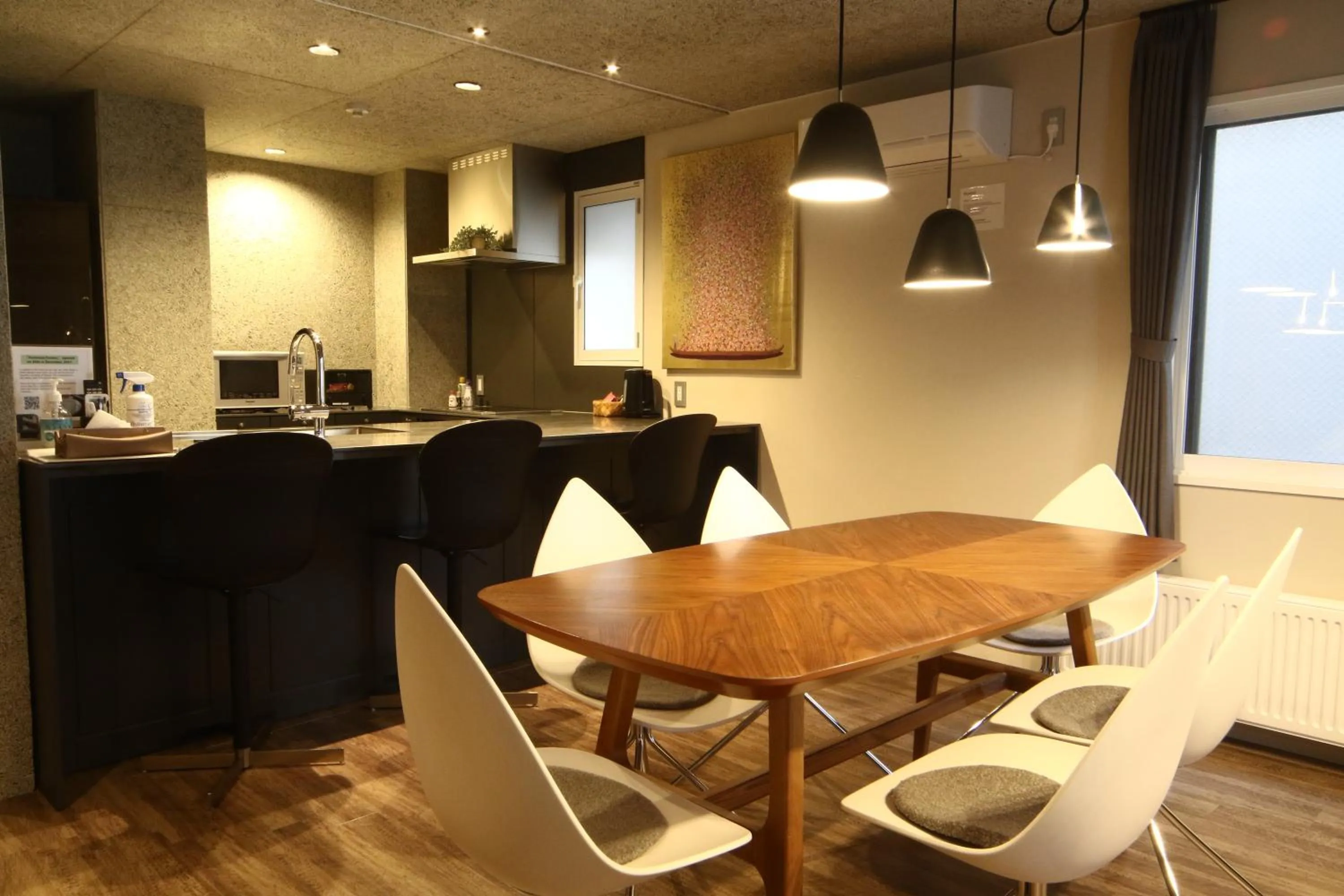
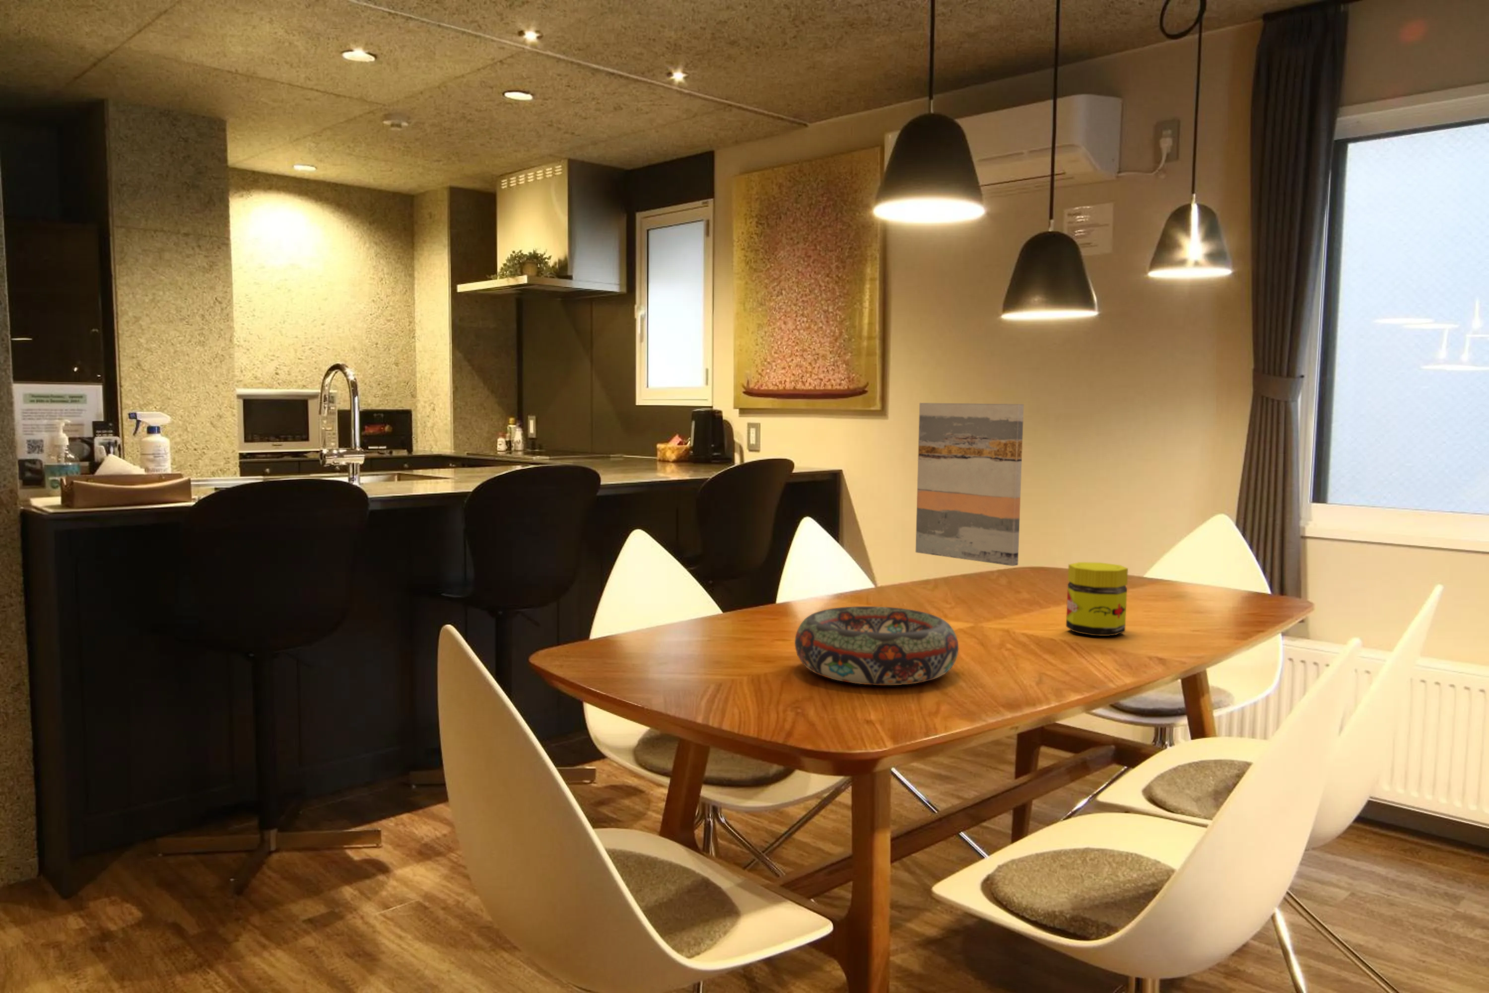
+ wall art (967, 481)
+ jar (1097, 598)
+ decorative bowl (875, 645)
